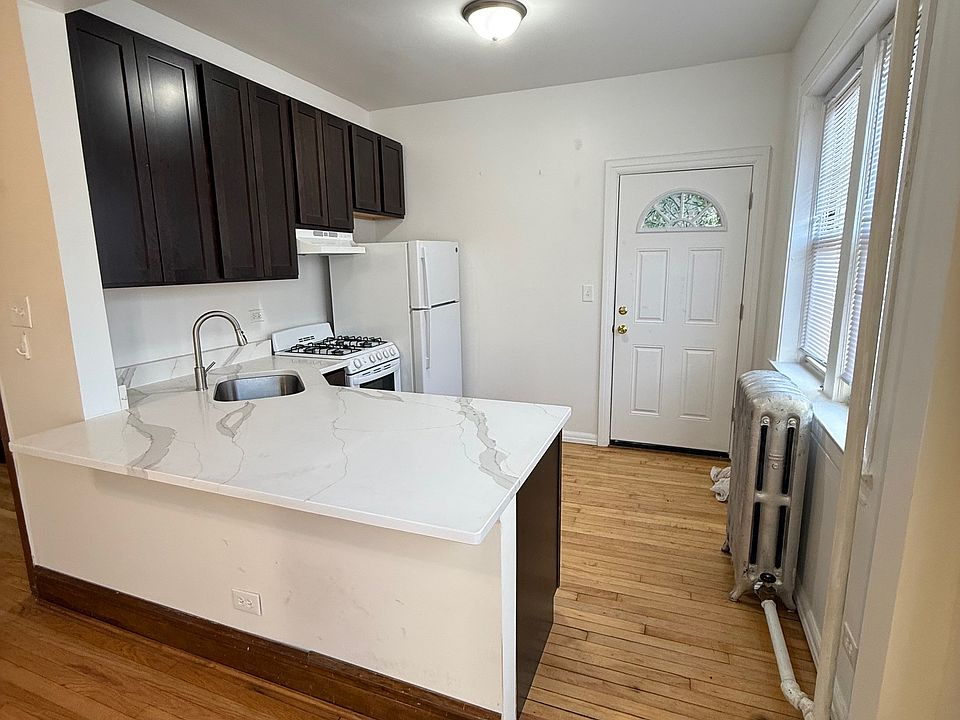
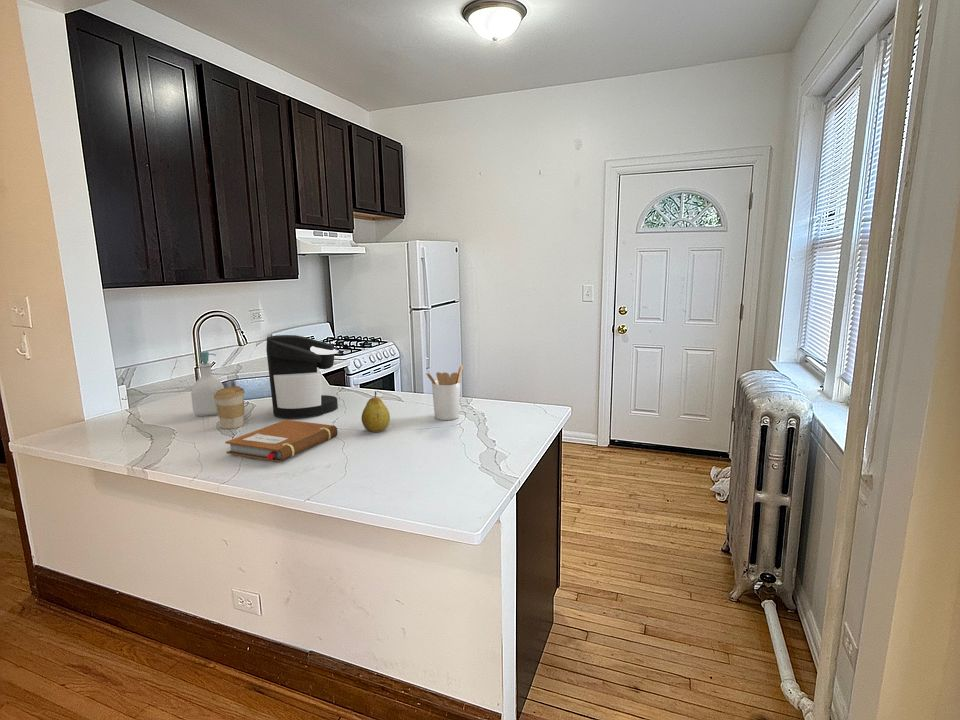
+ notebook (282, 439)
+ coffee cup (230, 406)
+ utensil holder (446, 392)
+ soap bottle (207, 382)
+ coffee maker (304, 372)
+ fruit (375, 411)
